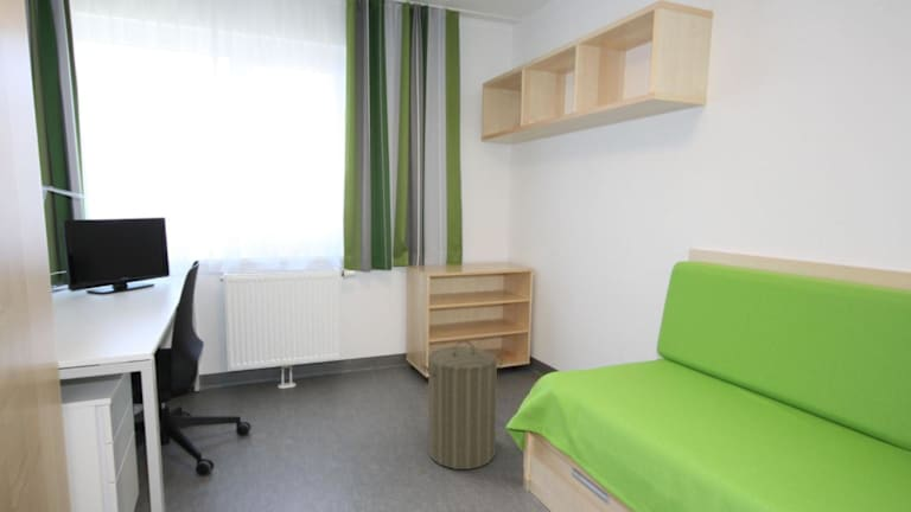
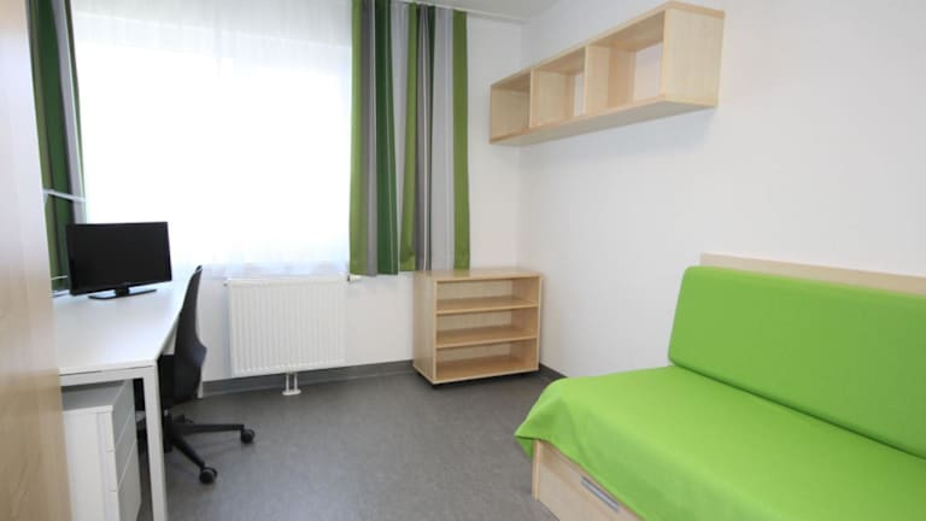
- laundry hamper (461, 396)
